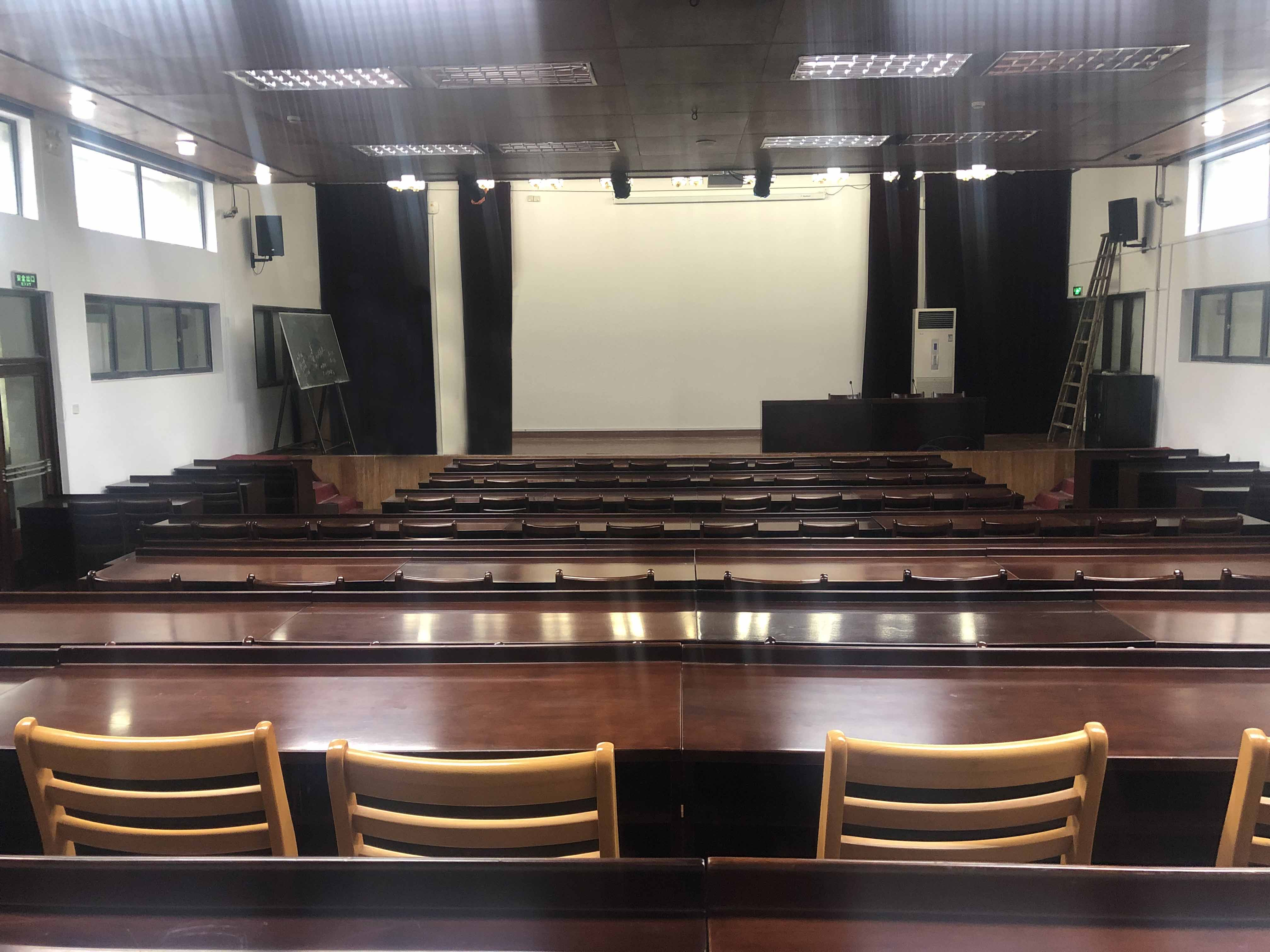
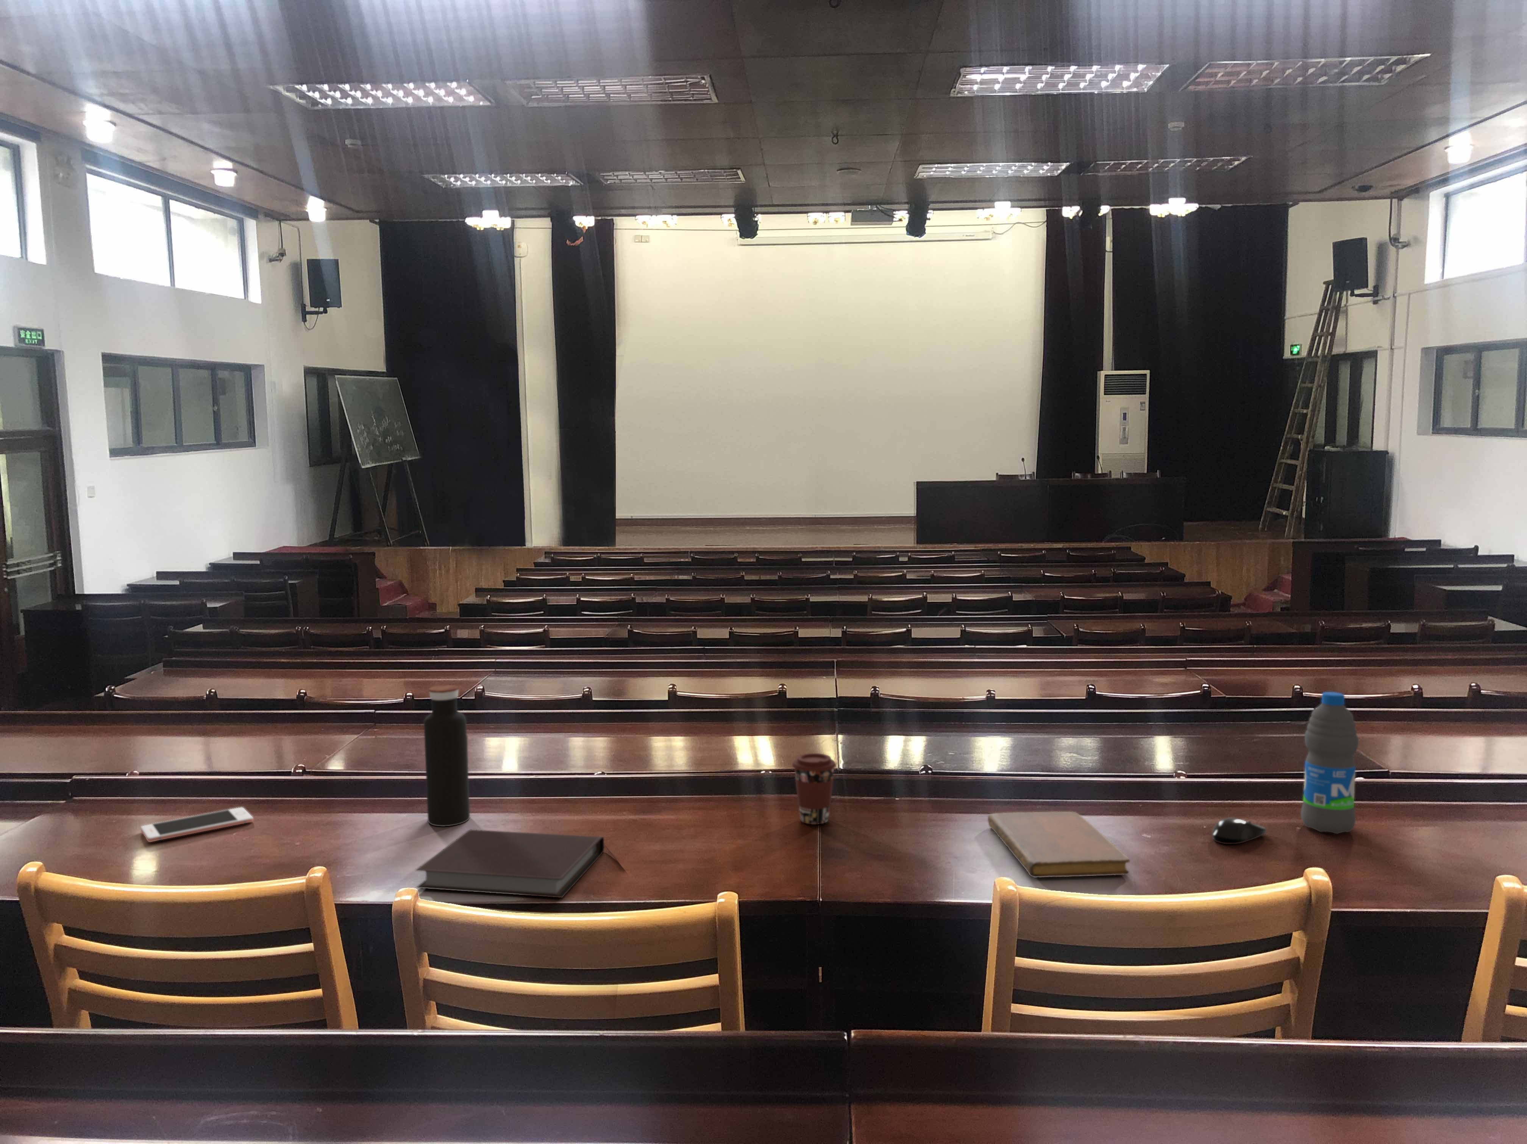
+ water bottle (446, 755)
+ cell phone (197, 824)
+ computer mouse (1238, 827)
+ notebook (513, 860)
+ notebook (1054, 841)
+ coffee cup (814, 788)
+ water bottle (1330, 761)
